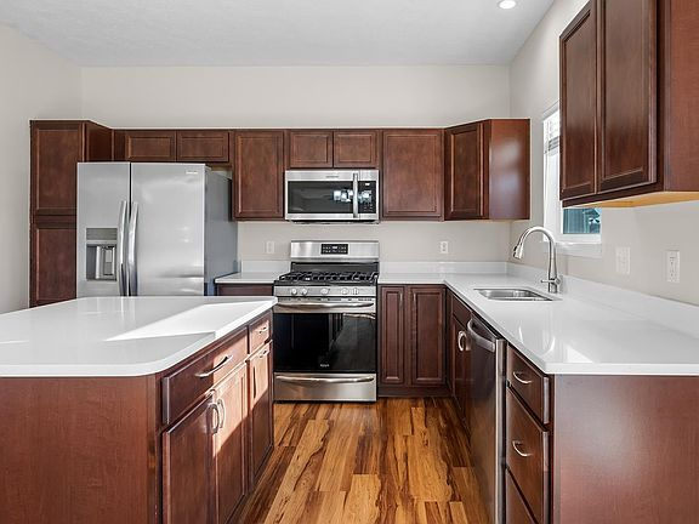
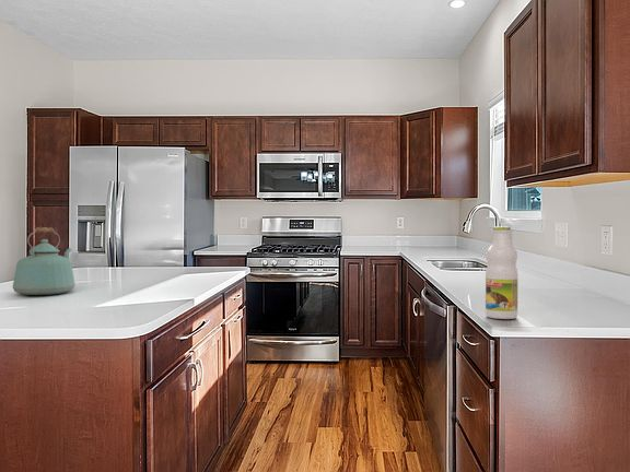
+ kettle (48, 259)
+ bottle (501, 271)
